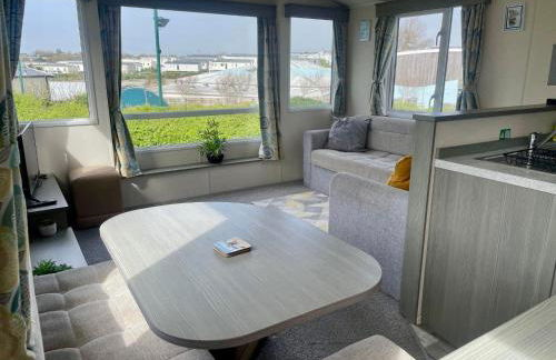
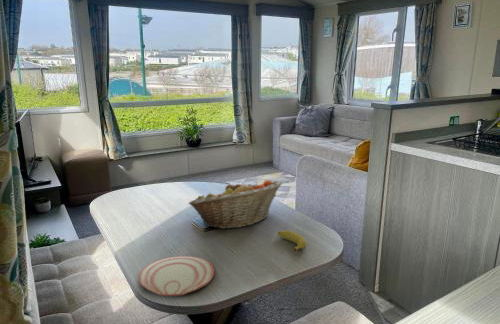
+ banana (290, 239)
+ plate (177, 270)
+ fruit basket (237, 199)
